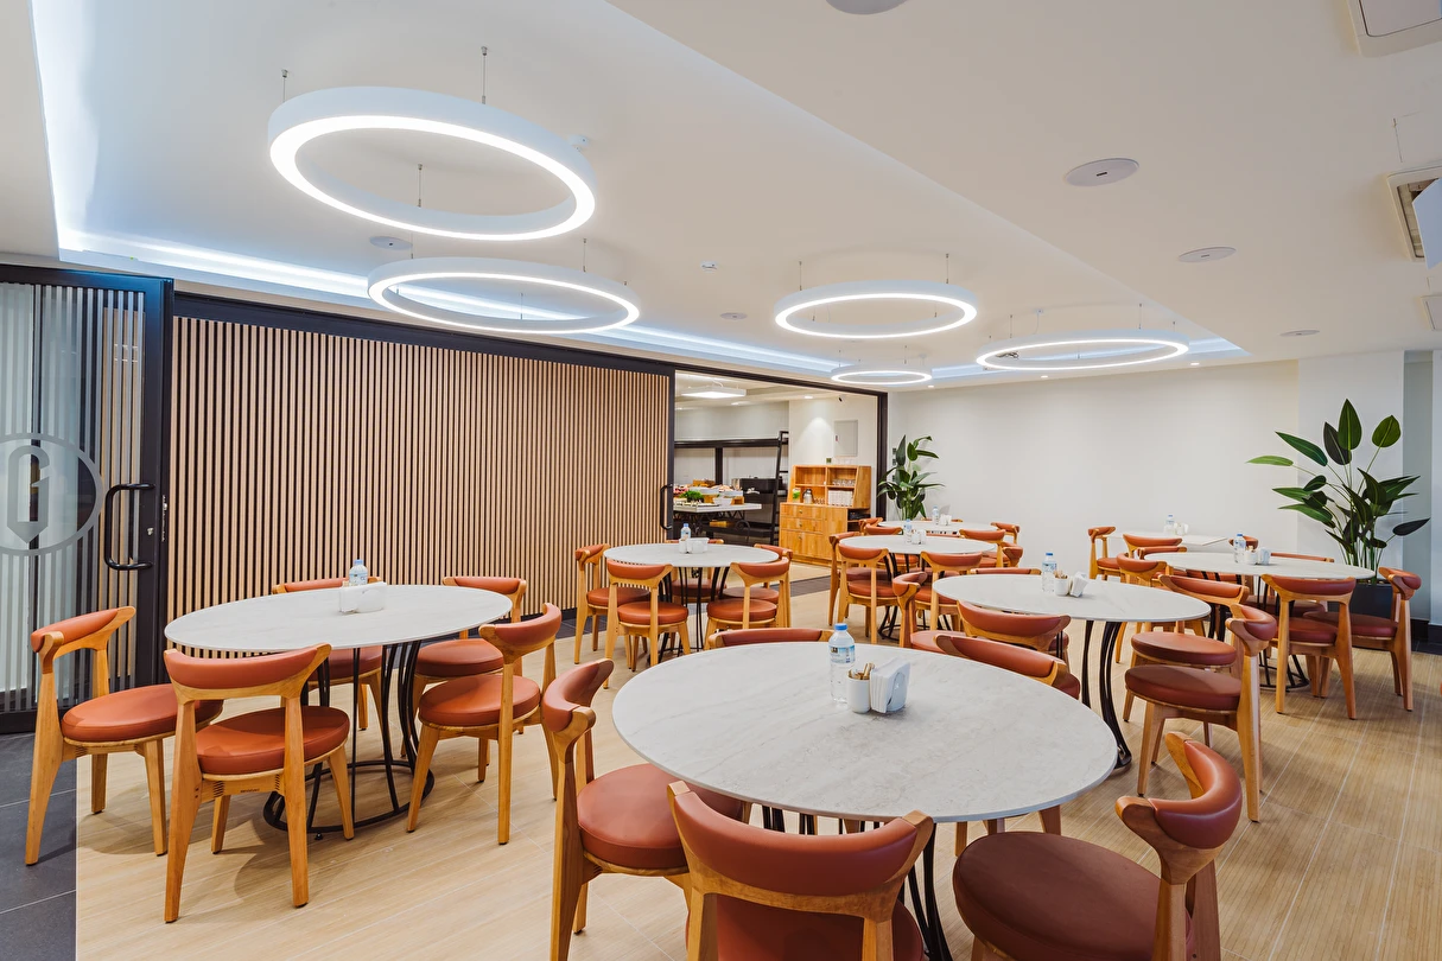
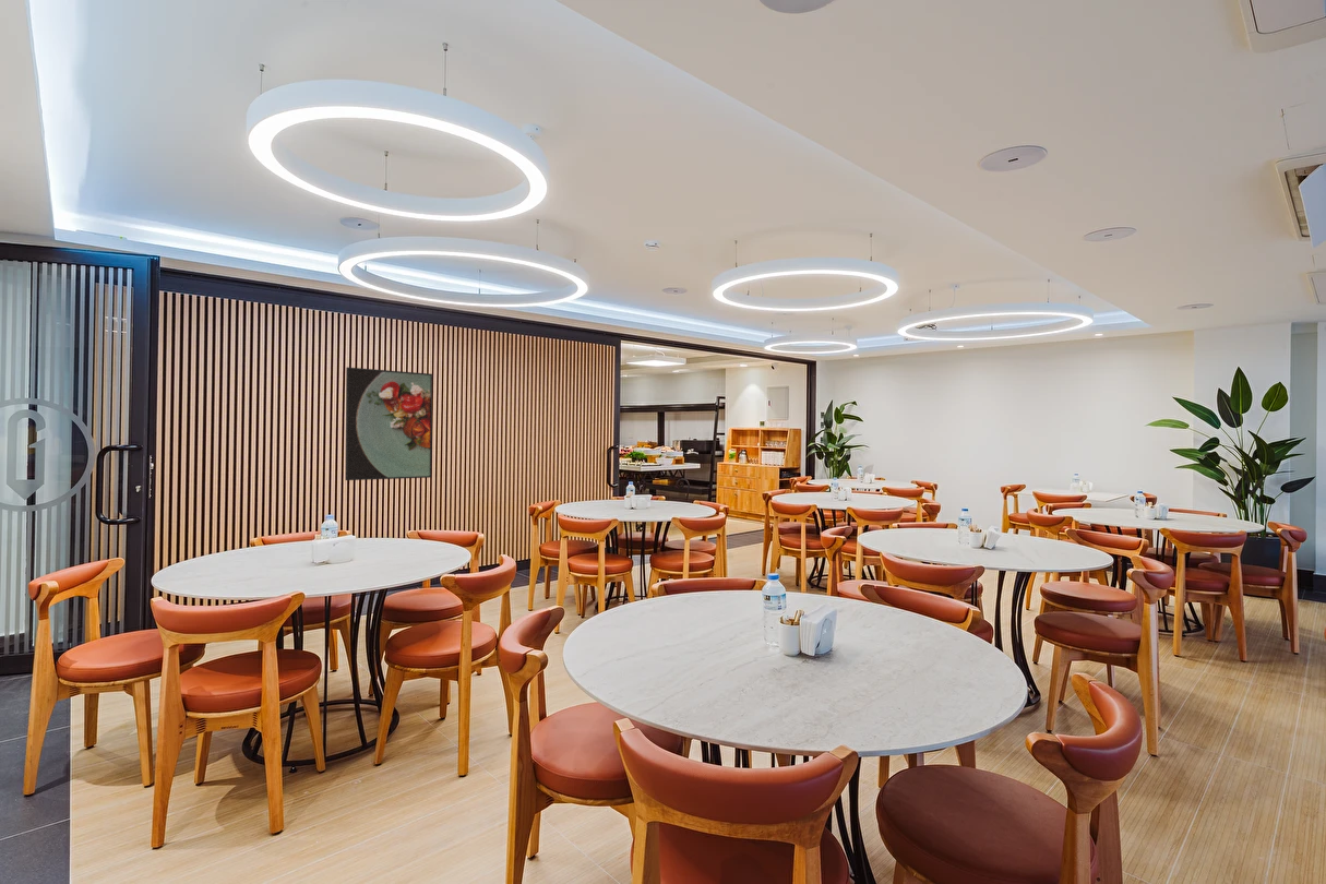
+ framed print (391, 425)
